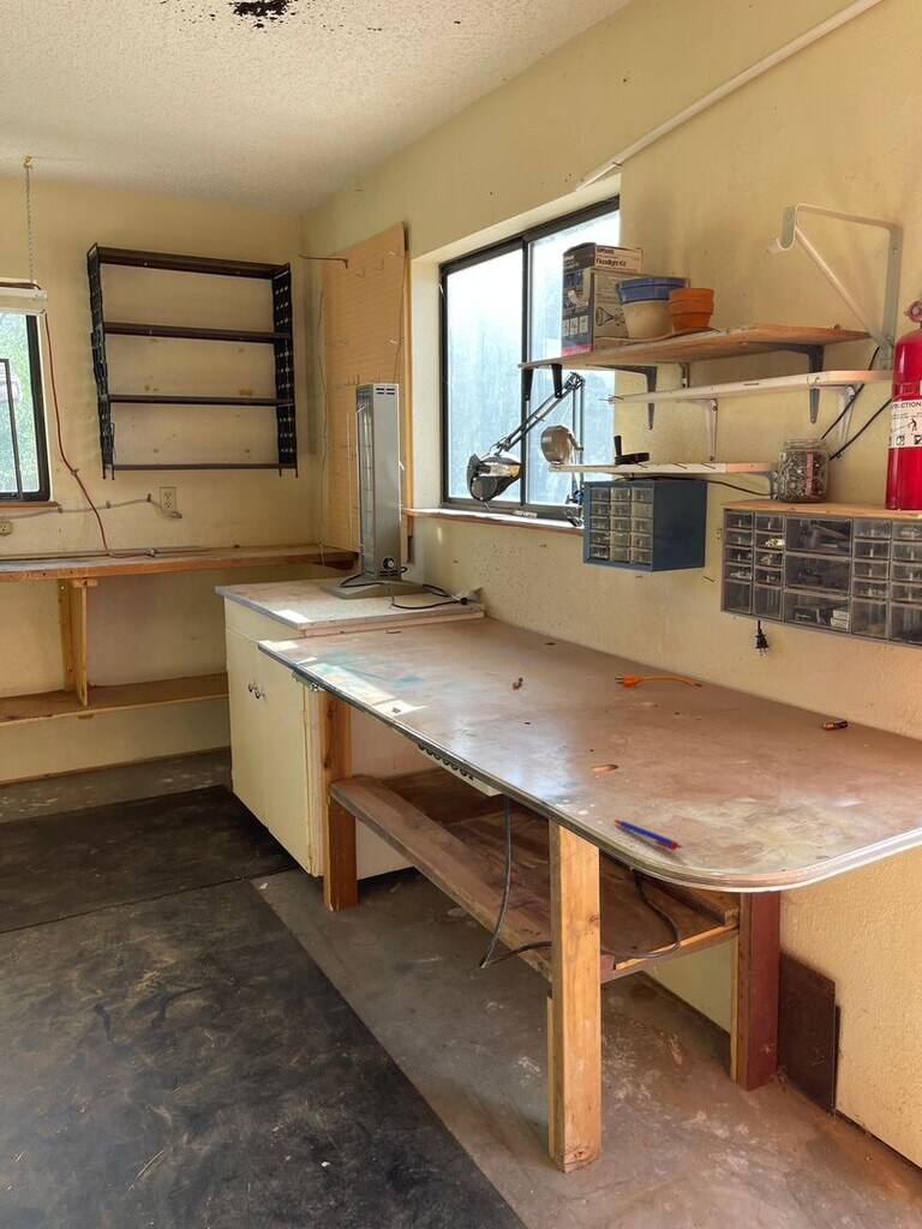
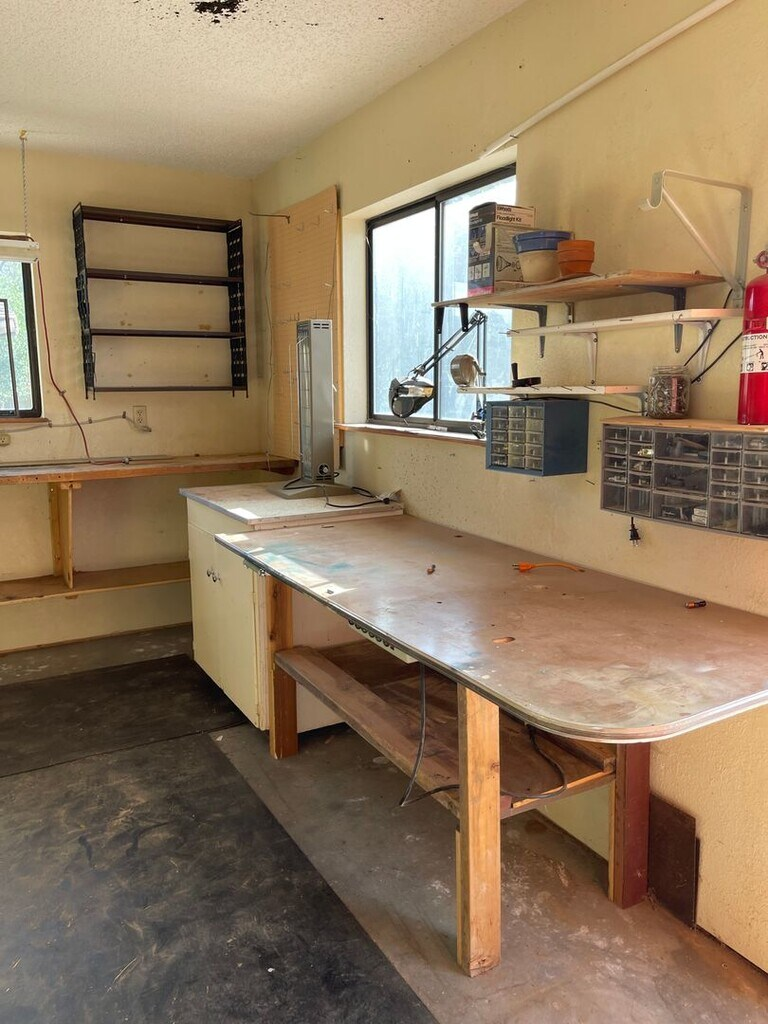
- pen (645, 832)
